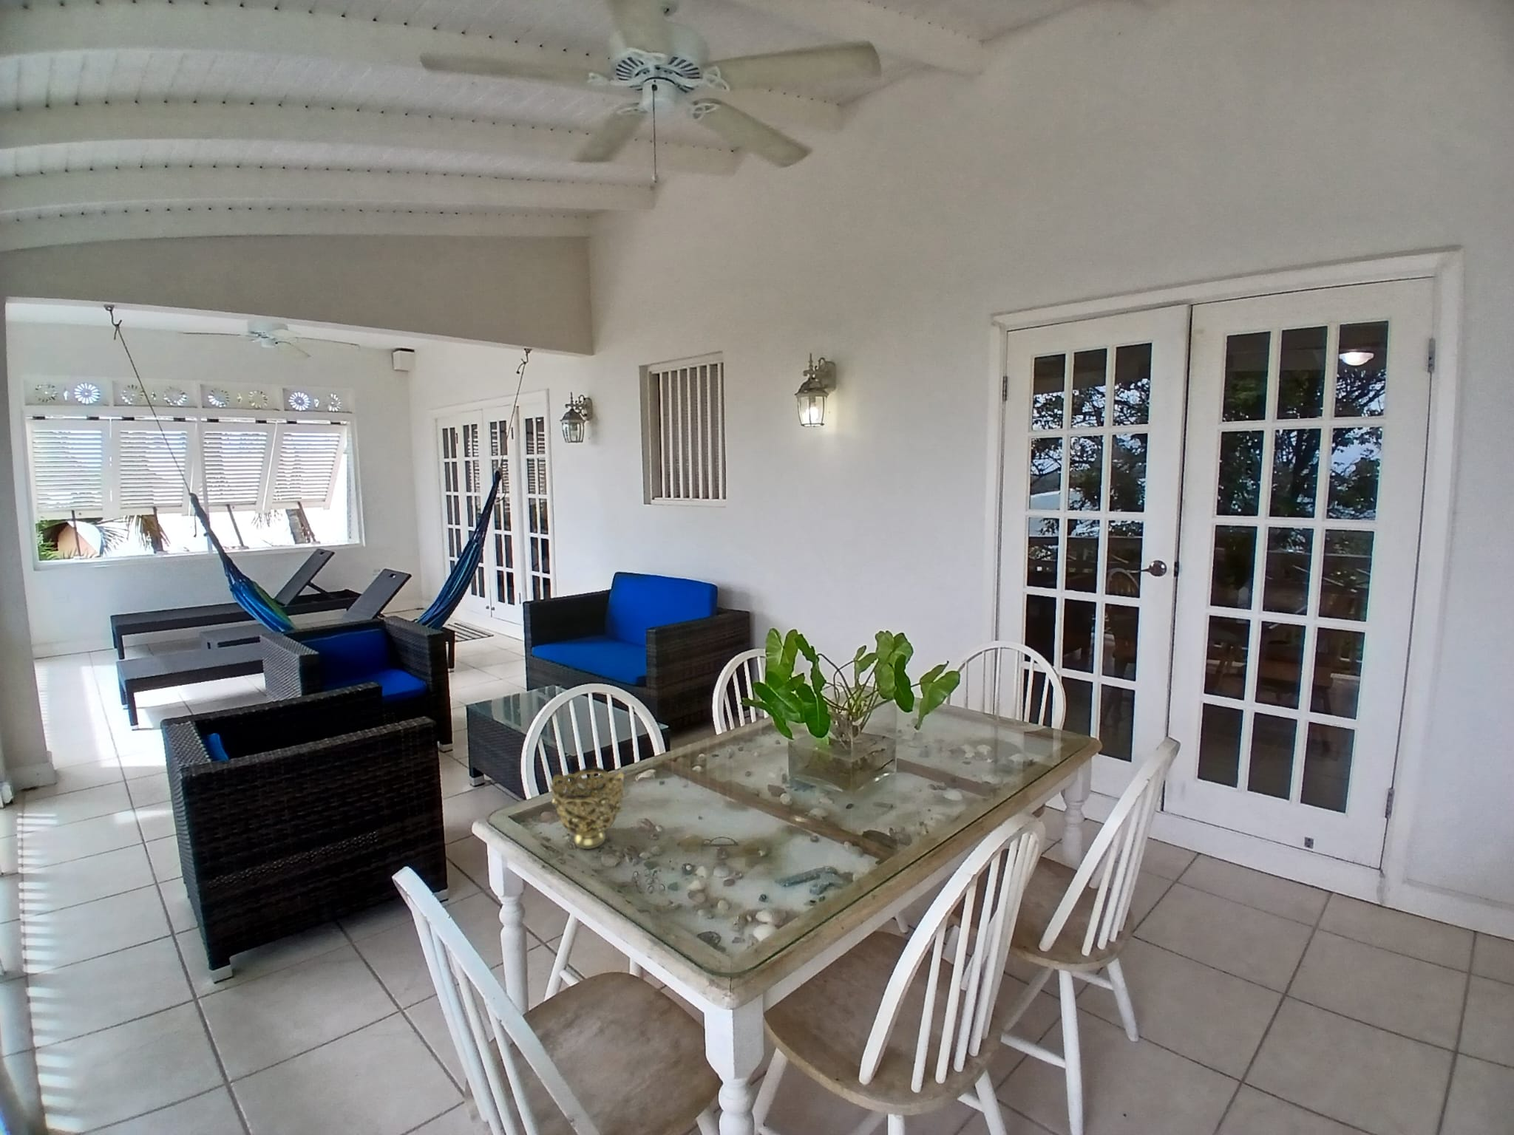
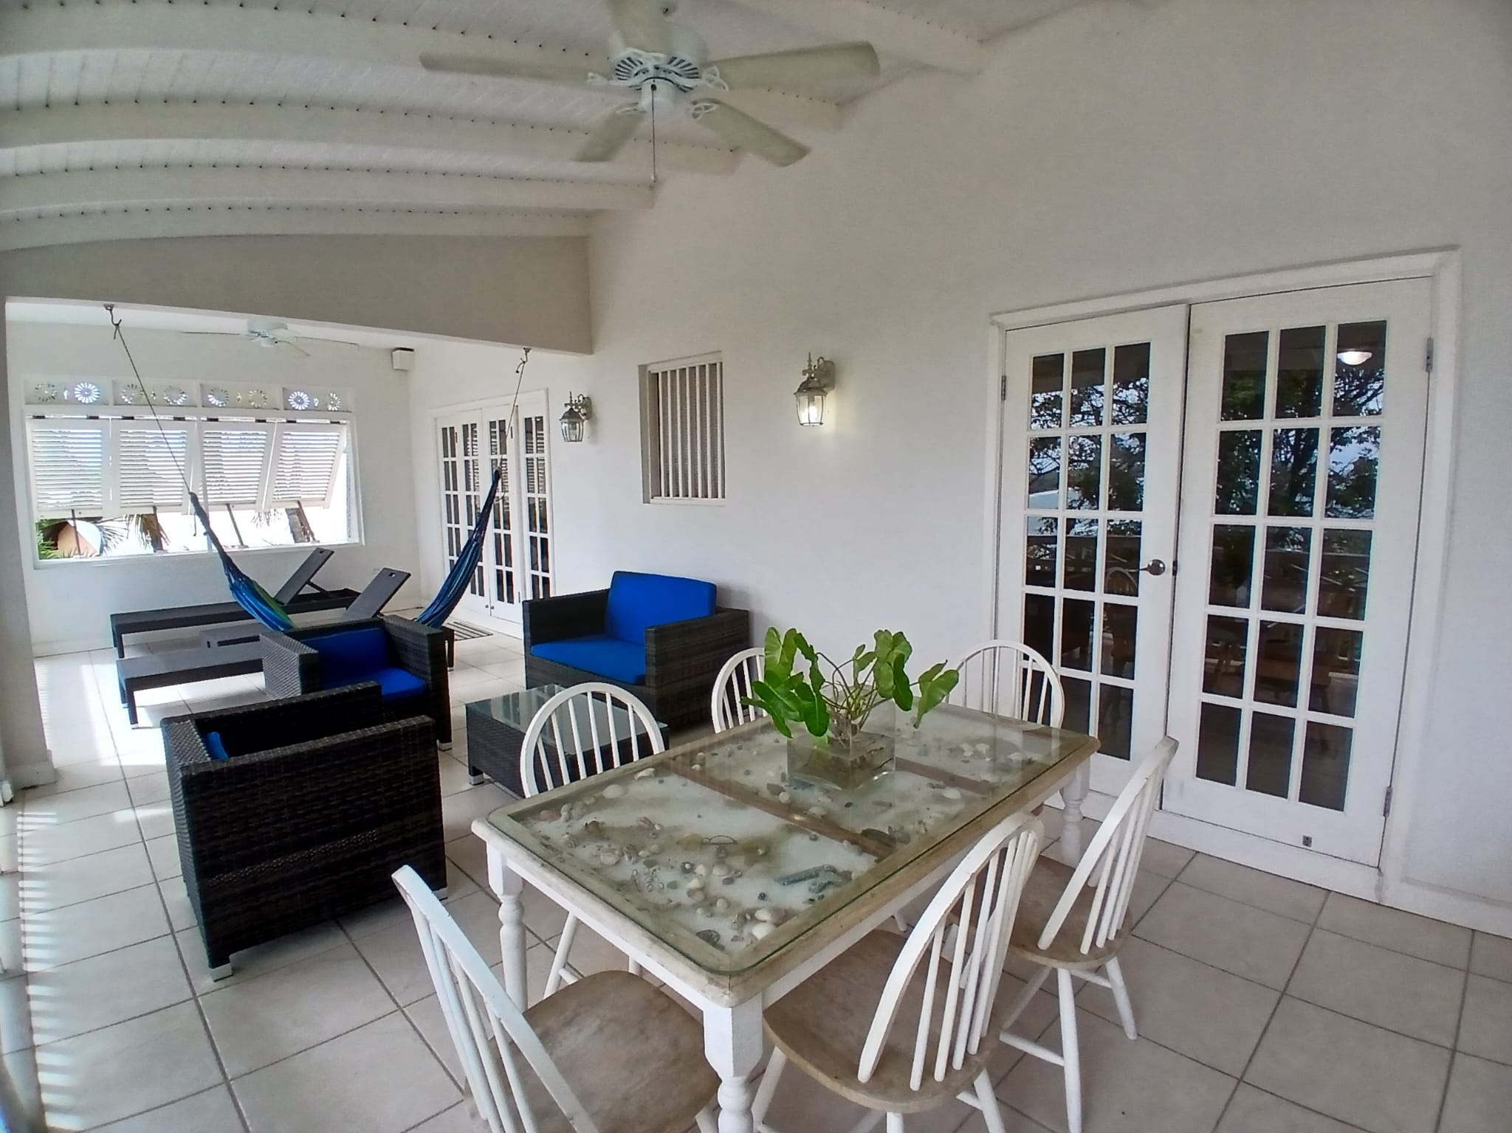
- decorative bowl (589, 811)
